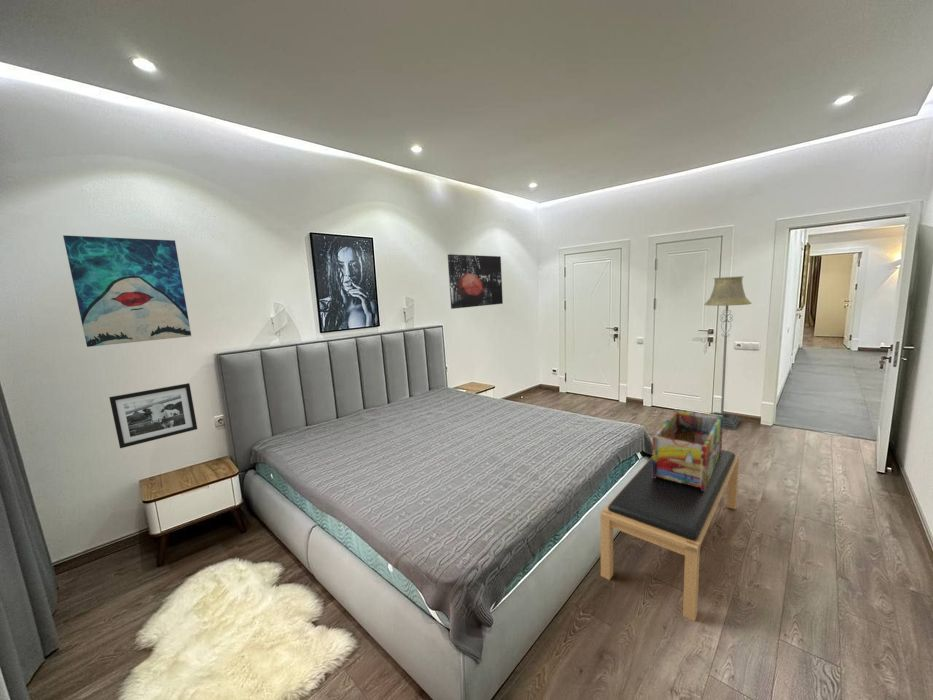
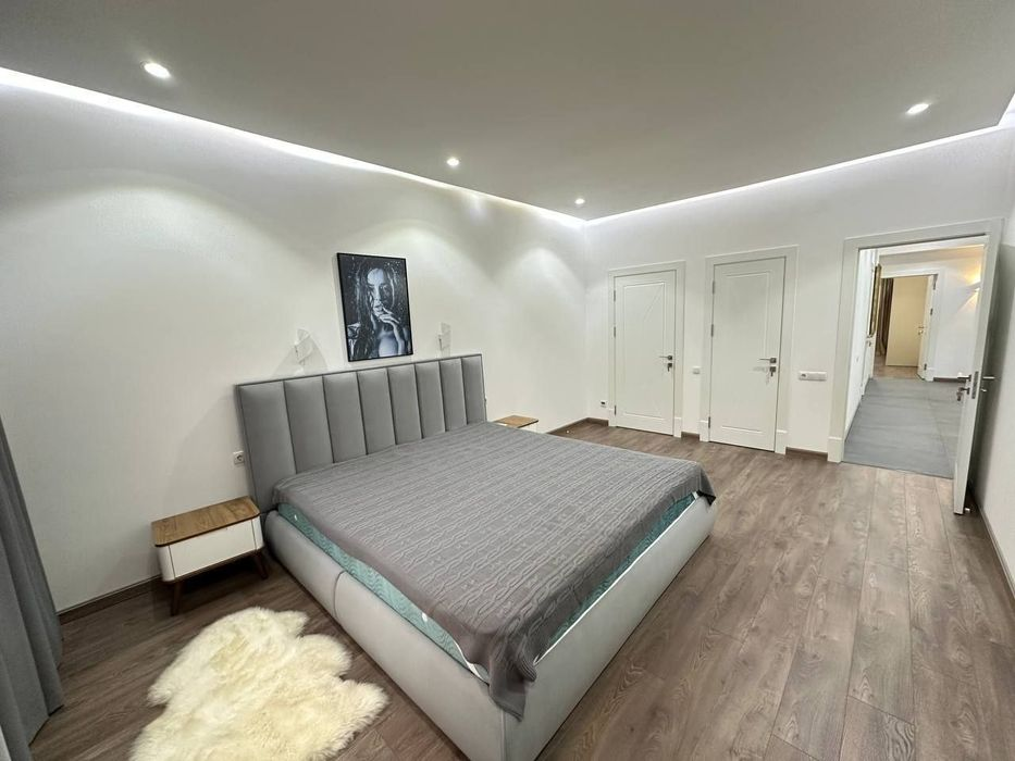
- bench (677, 505)
- floor lamp (724, 352)
- wall art (133, 290)
- picture frame (156, 414)
- decorative box (688, 445)
- wall art (477, 281)
